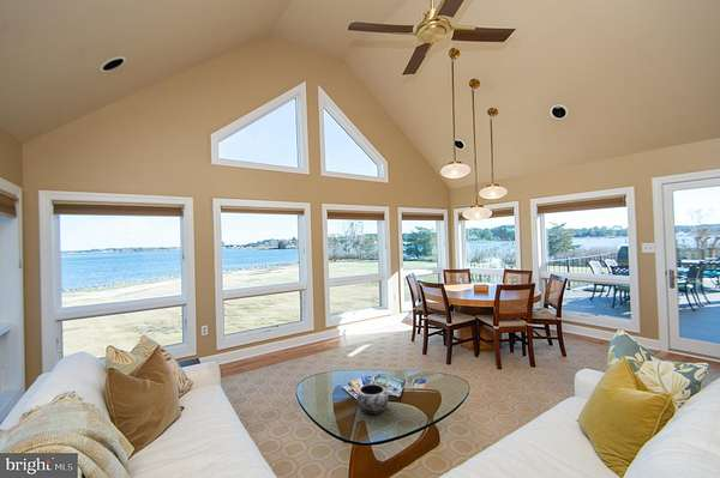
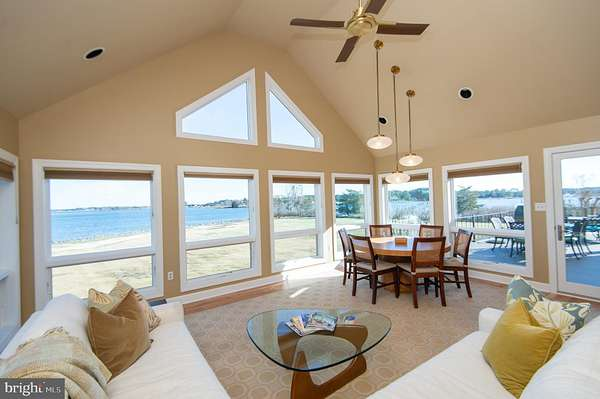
- decorative bowl (372, 398)
